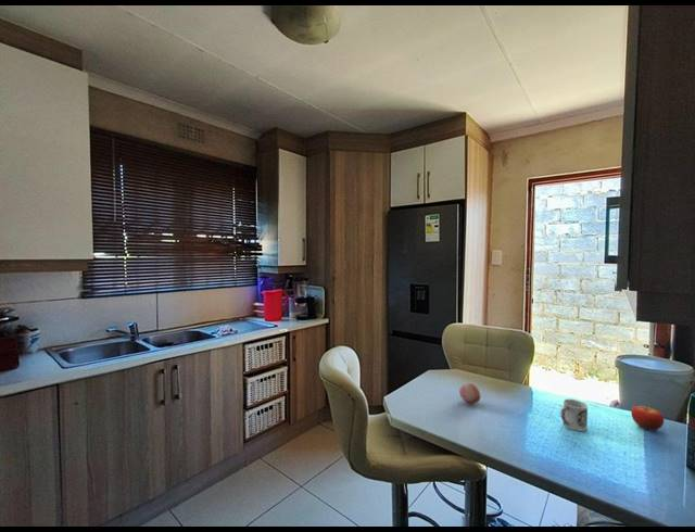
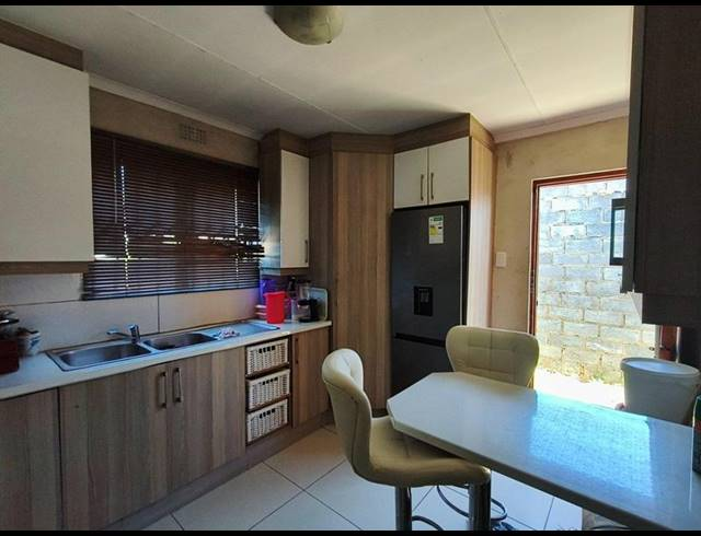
- fruit (646, 416)
- cup (571, 415)
- fruit (469, 393)
